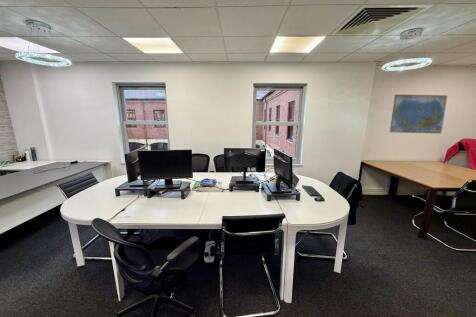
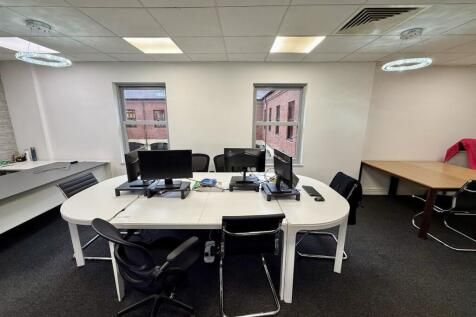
- world map (418, 114)
